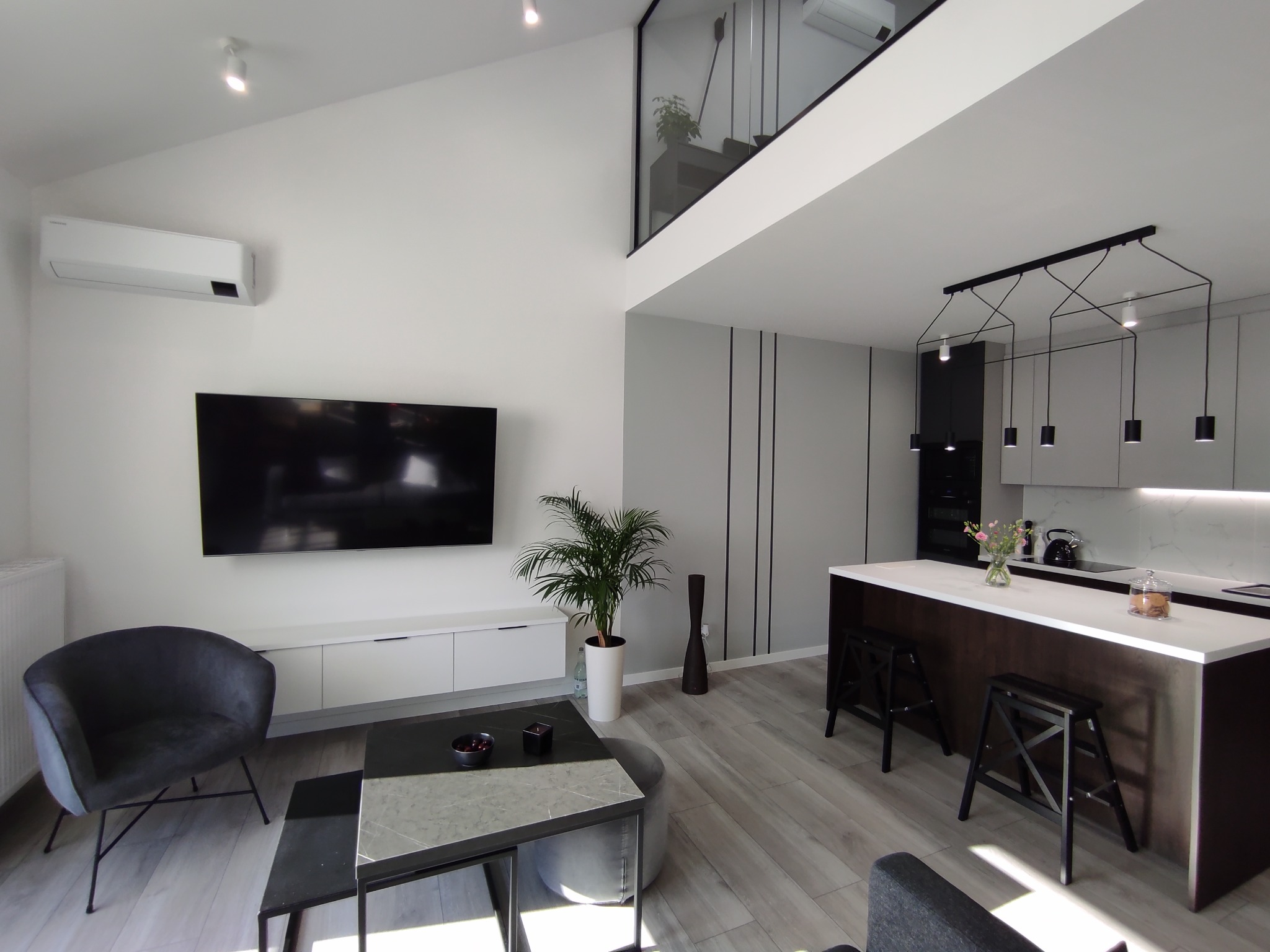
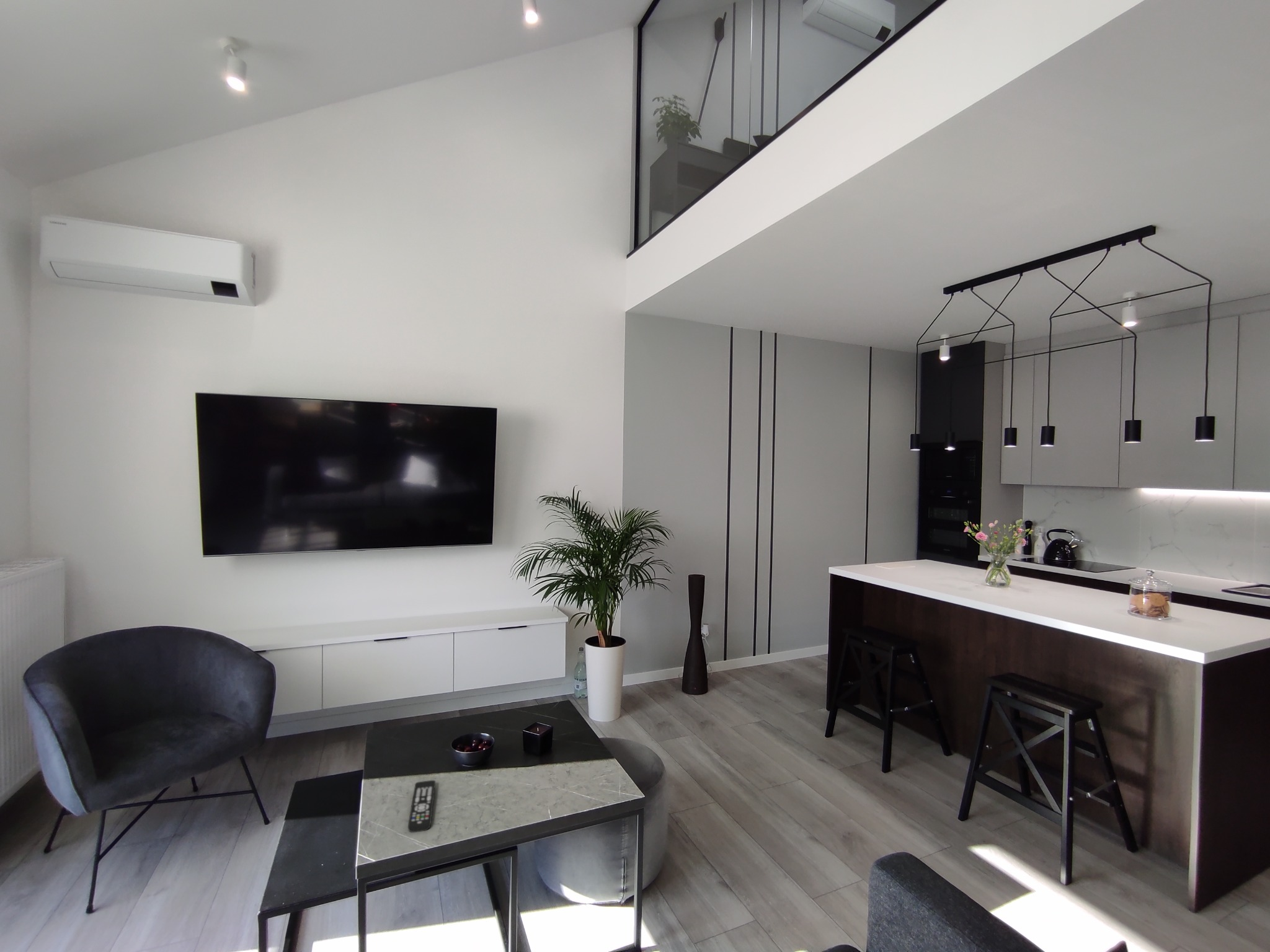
+ remote control (422, 804)
